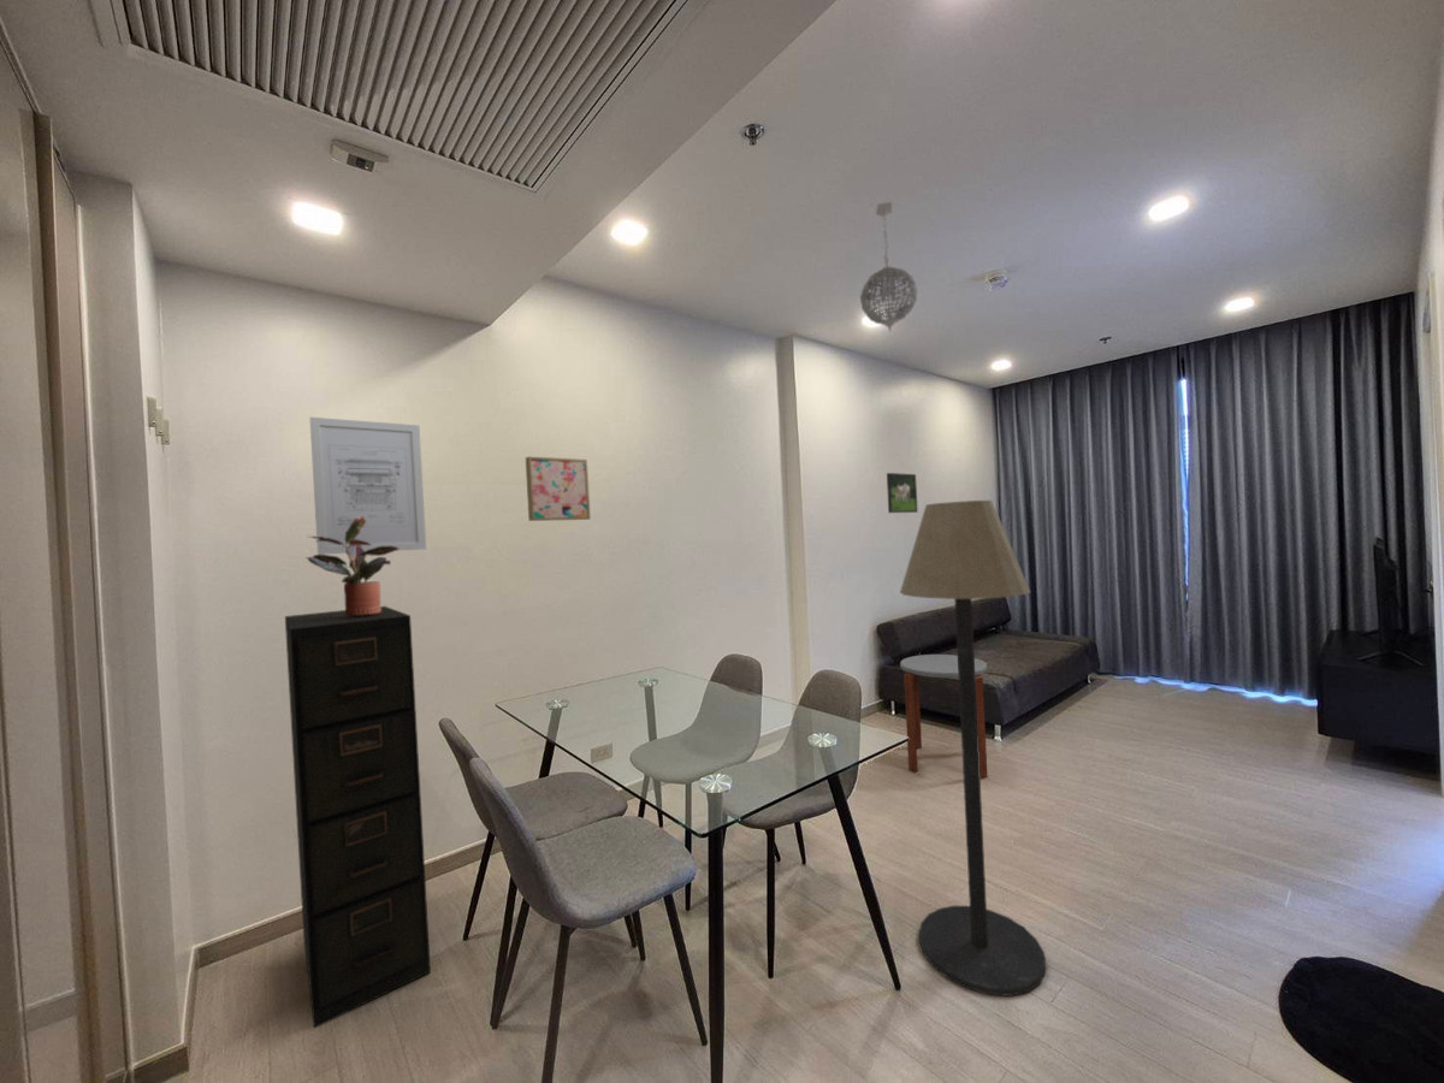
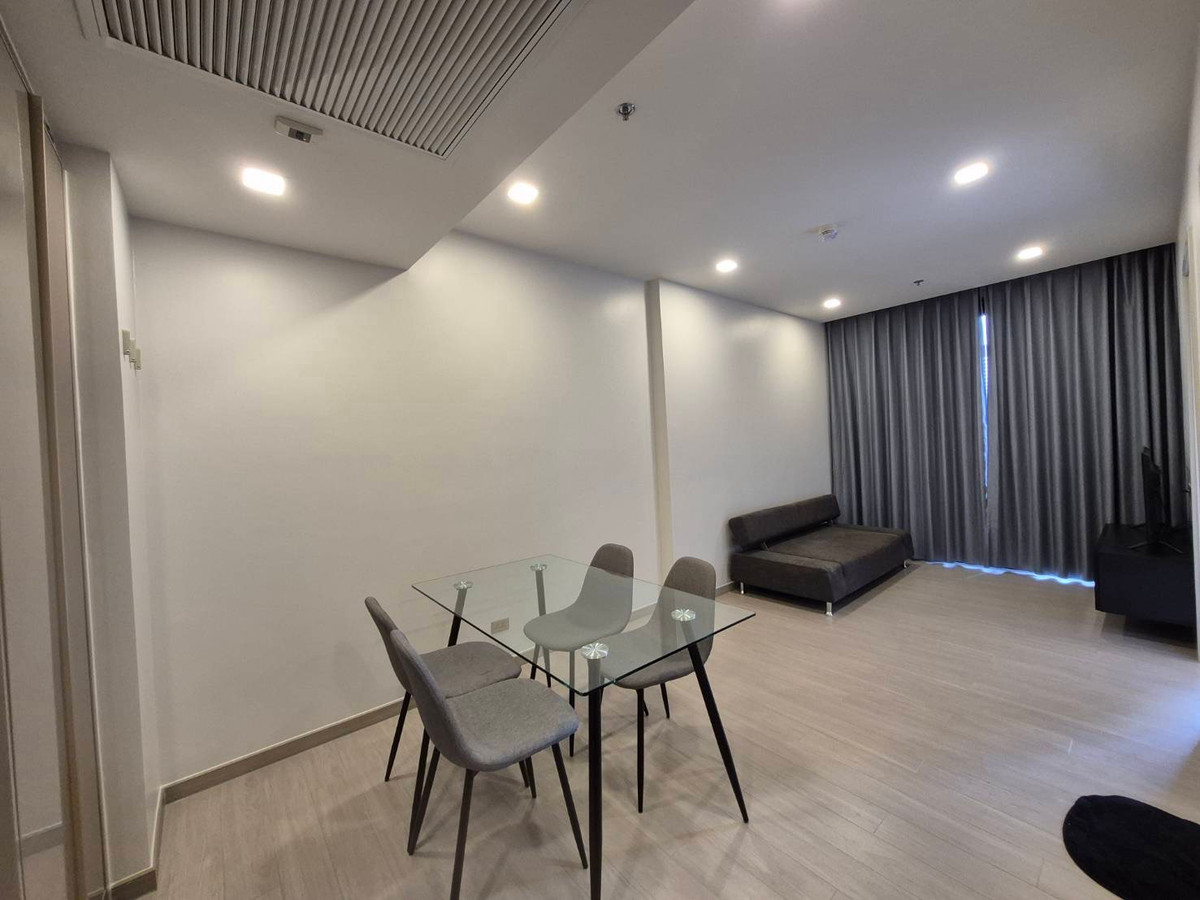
- filing cabinet (355, 787)
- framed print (902, 492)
- floor lamp (969, 727)
- wall art (558, 489)
- side table (919, 711)
- potted plant (350, 564)
- wall art (371, 486)
- pendant light (887, 268)
